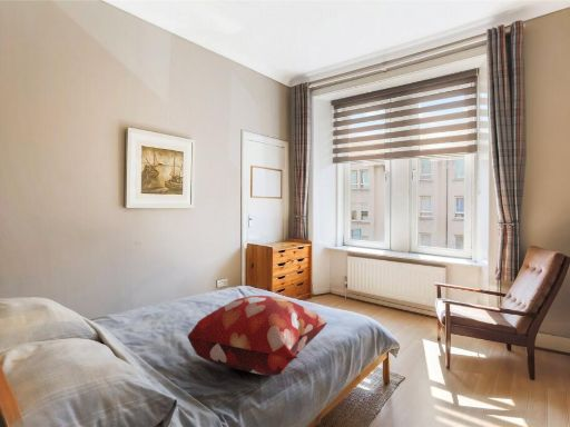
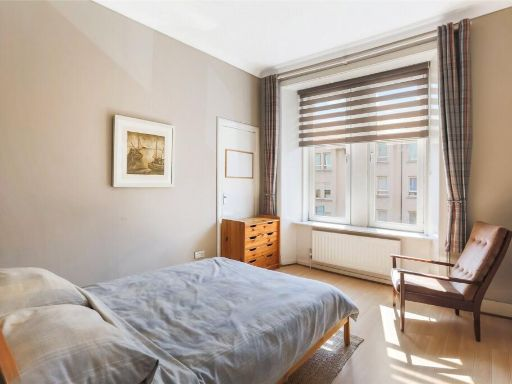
- decorative pillow (262, 329)
